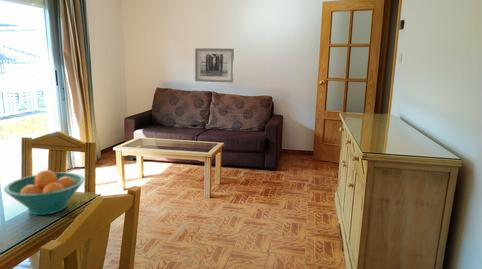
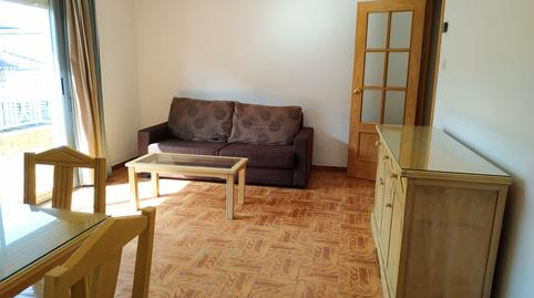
- fruit bowl (46, 189)
- wall art (214, 65)
